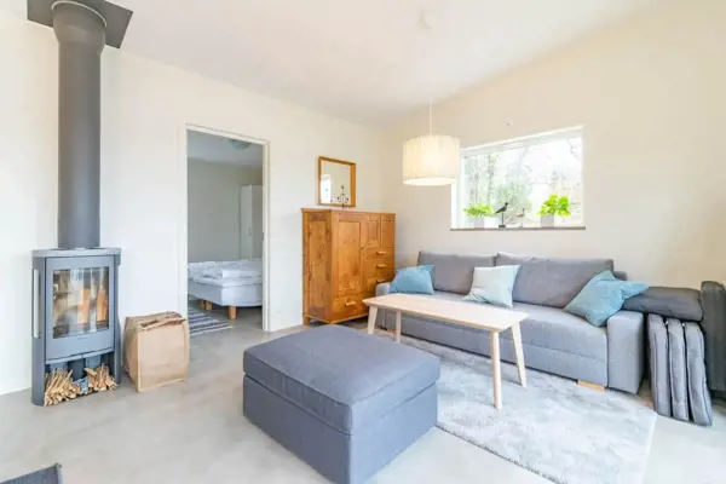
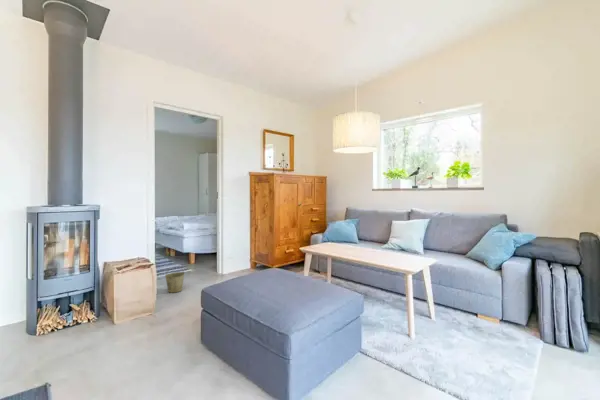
+ bucket (174, 277)
